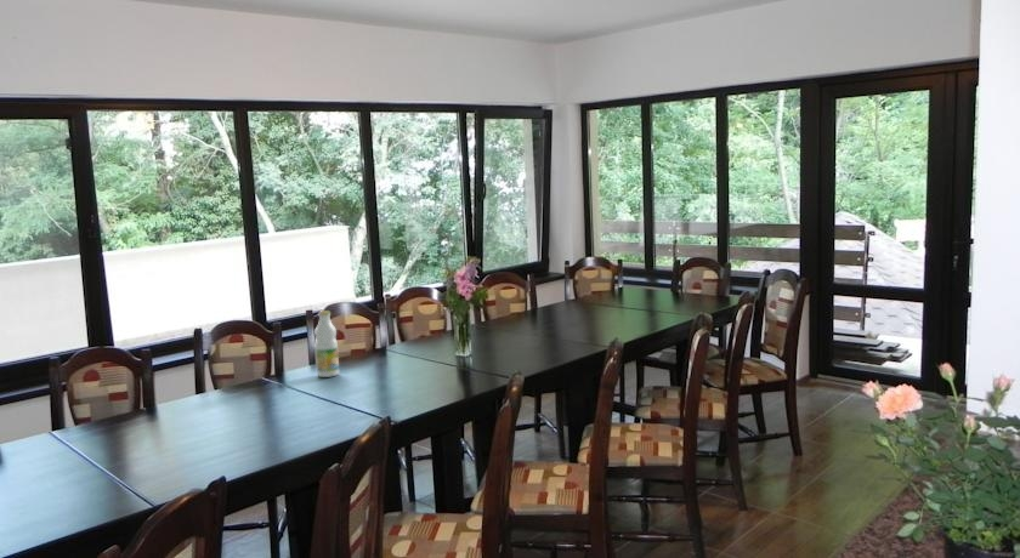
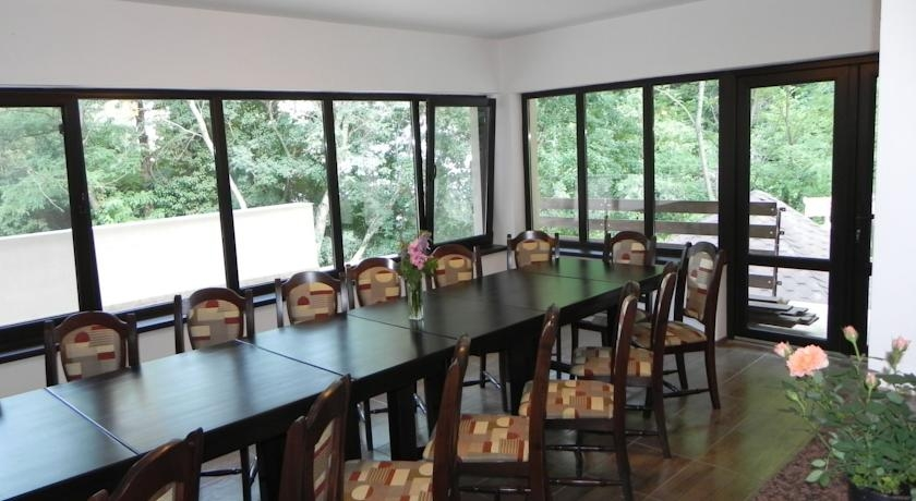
- bottle (325, 343)
